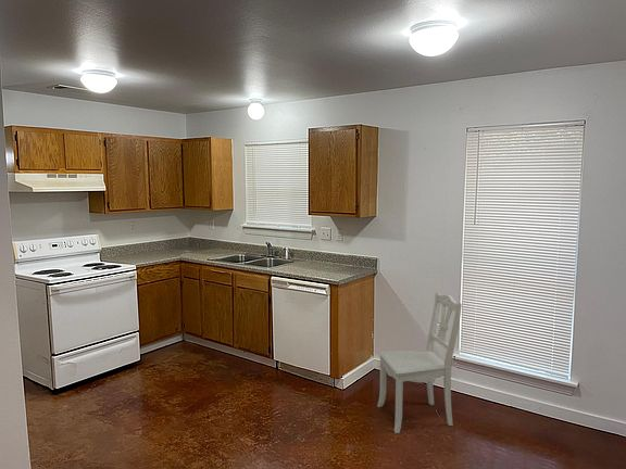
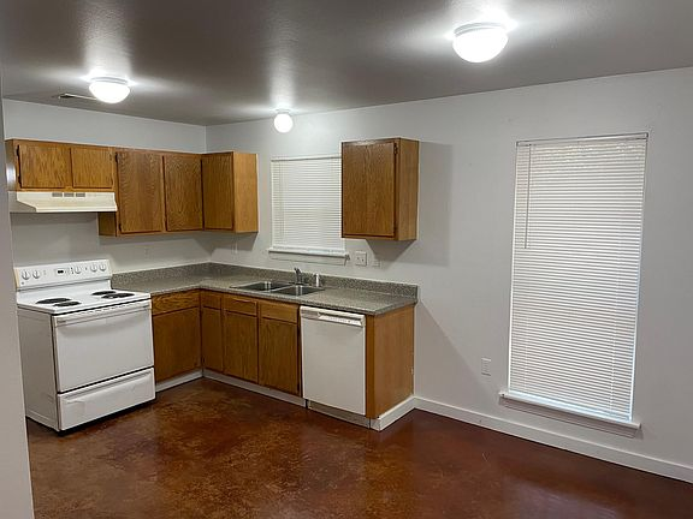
- dining chair (417, 356)
